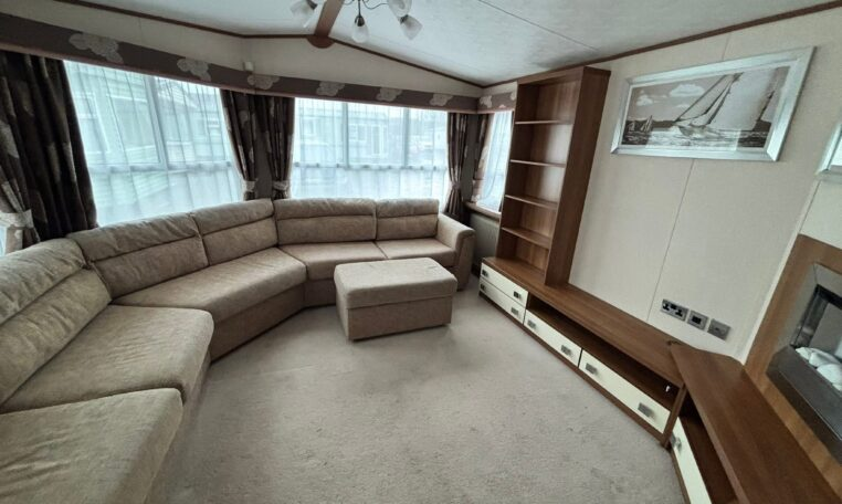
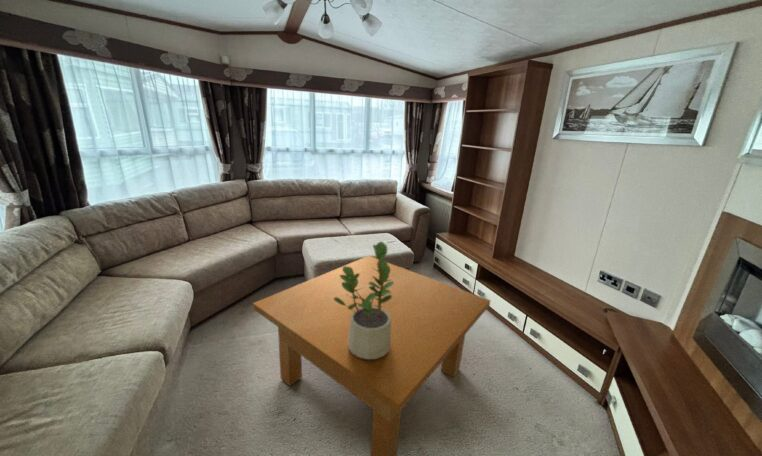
+ potted plant (366, 298)
+ table (391, 339)
